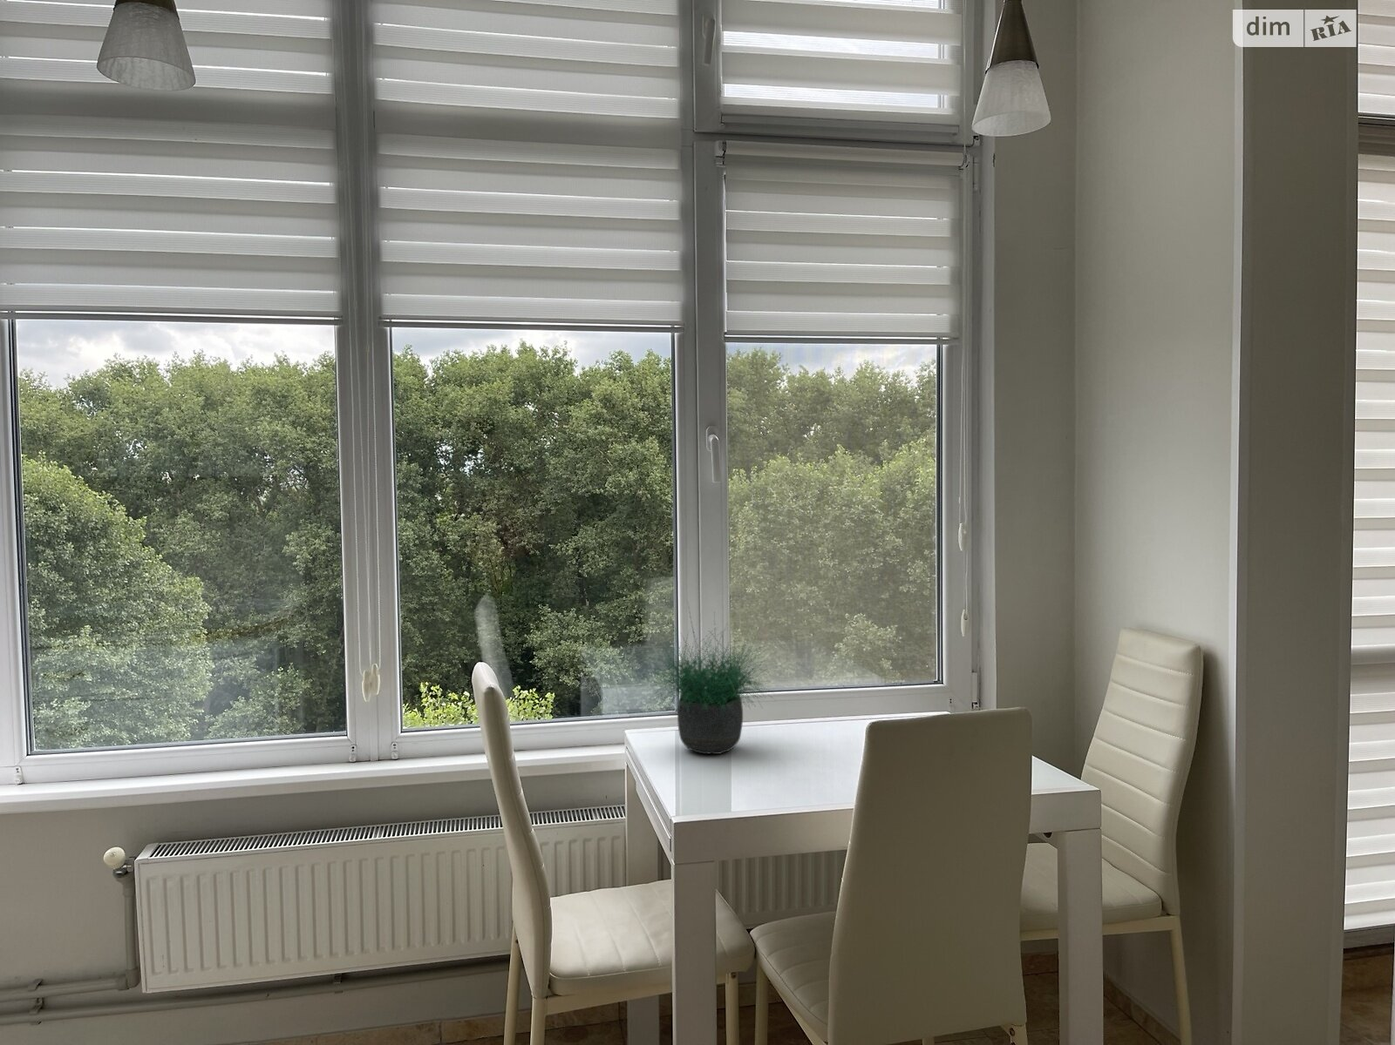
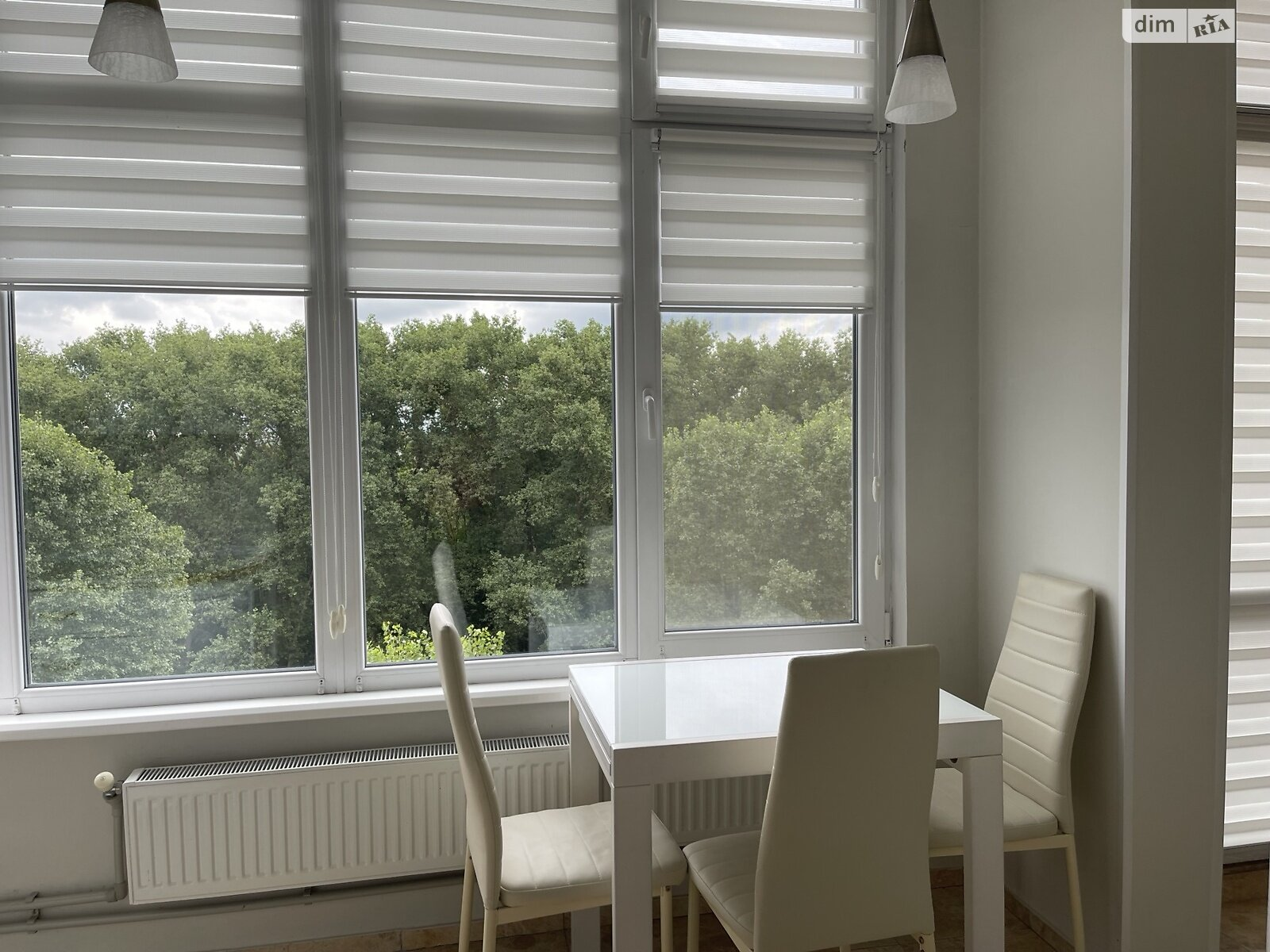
- potted plant (711, 675)
